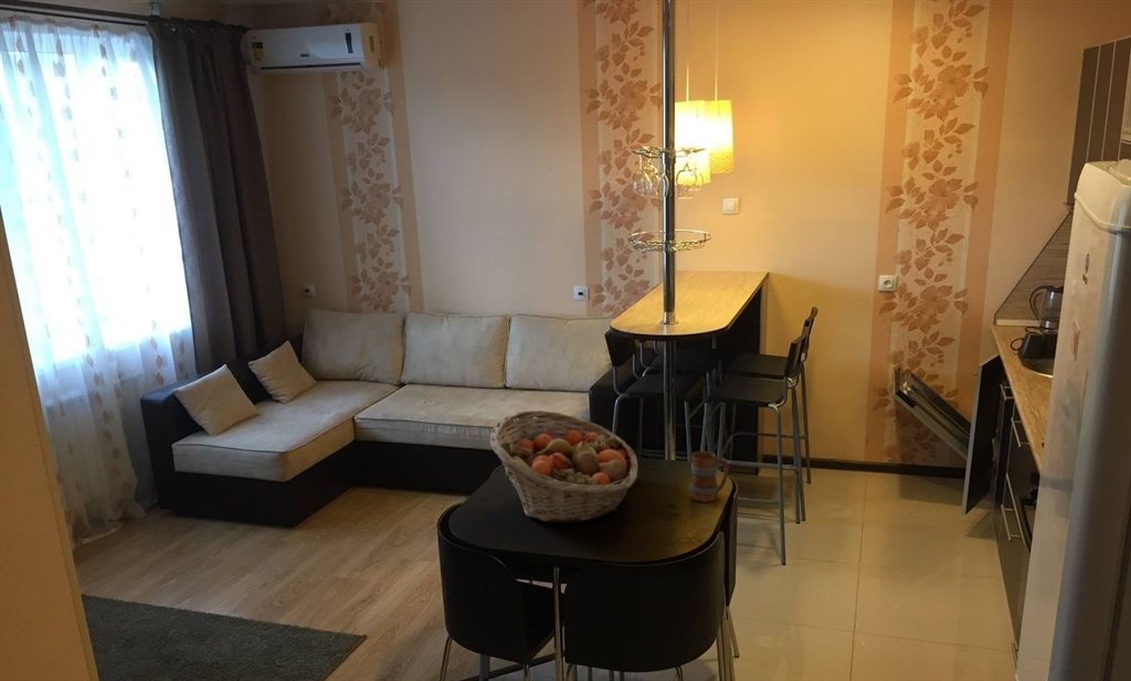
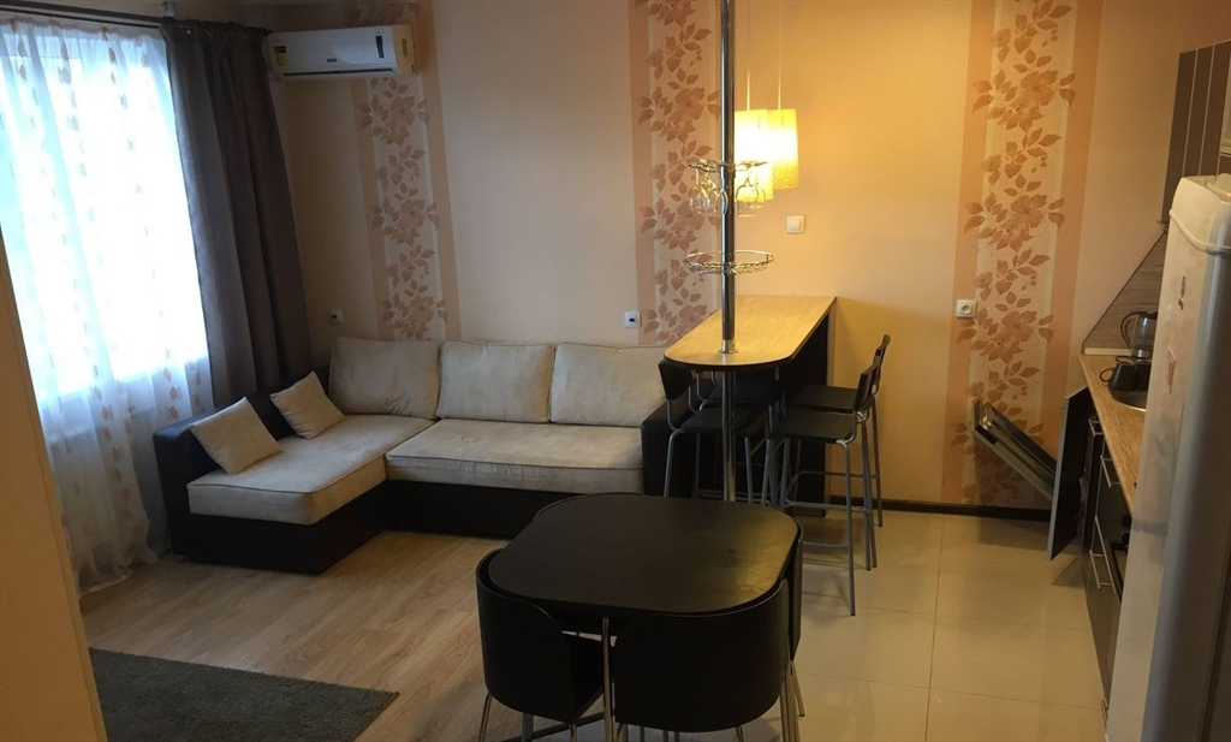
- mug (709, 475)
- fruit basket (566, 461)
